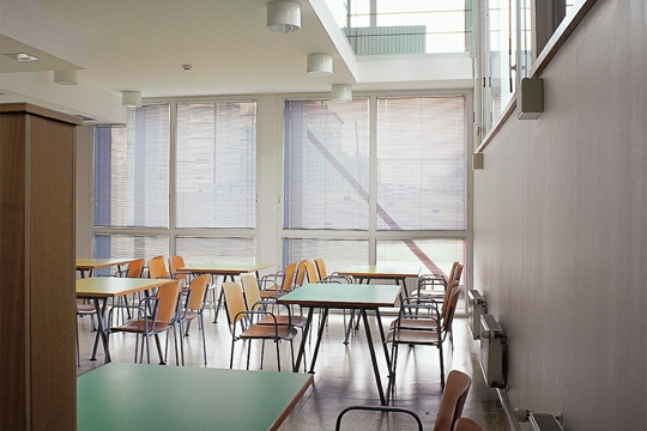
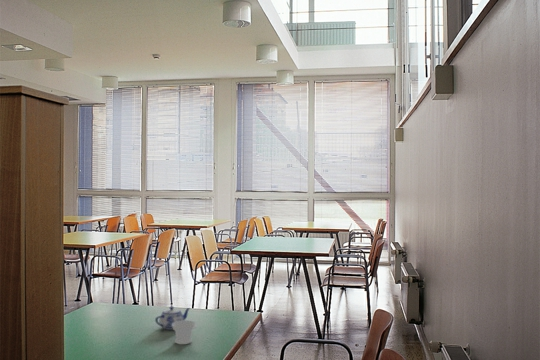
+ cup (183, 332)
+ teapot (173, 316)
